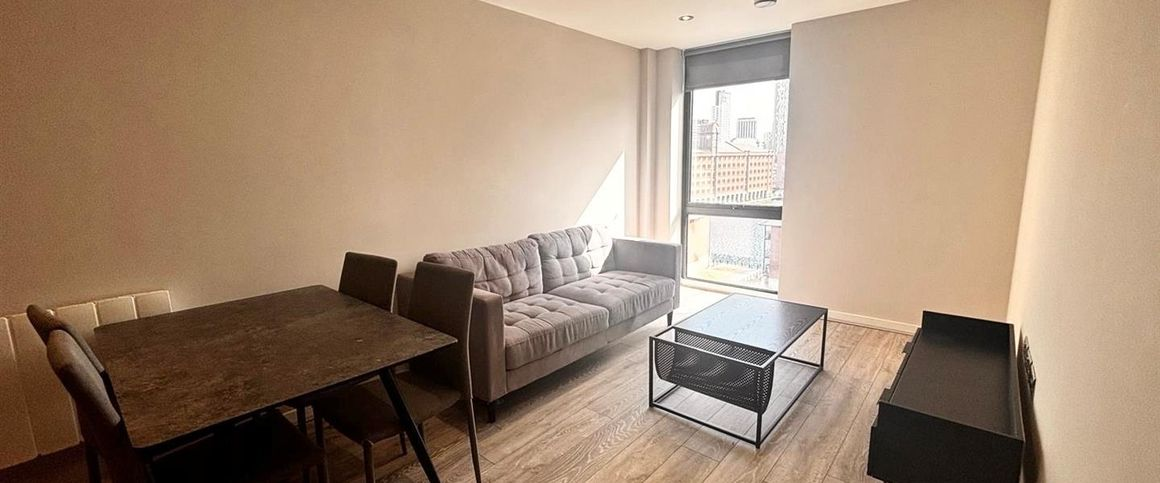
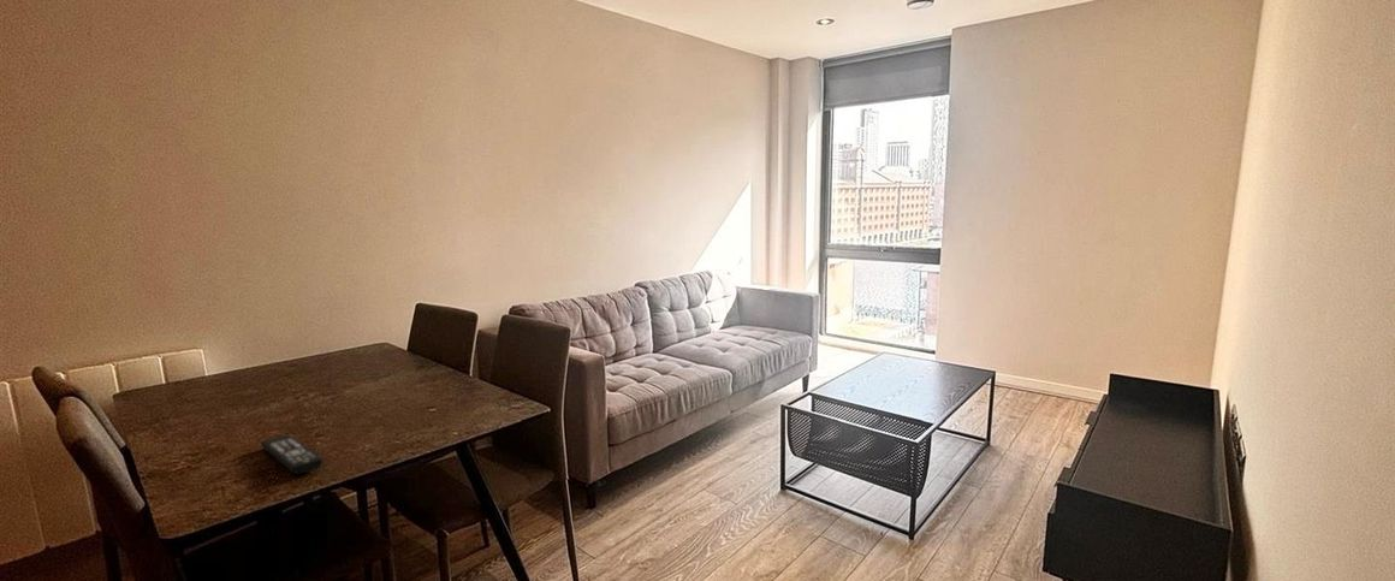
+ remote control (290, 452)
